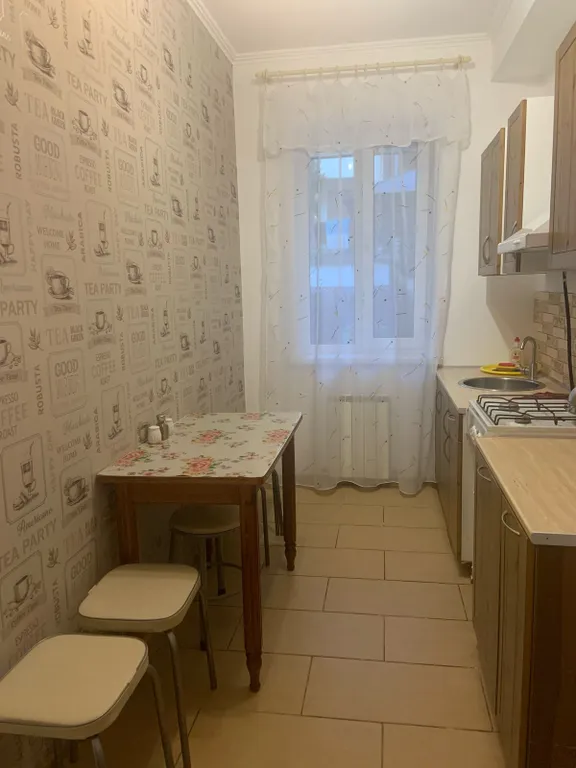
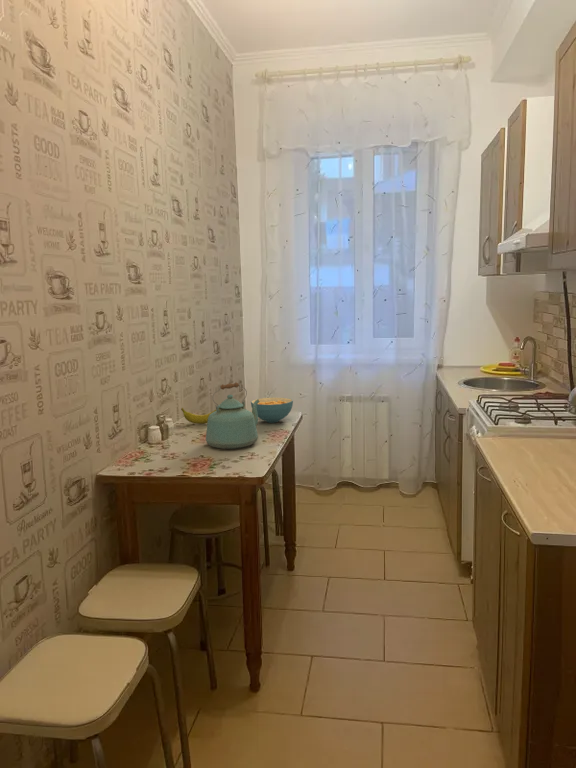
+ cereal bowl (272, 411)
+ banana (201, 415)
+ kettle (235, 413)
